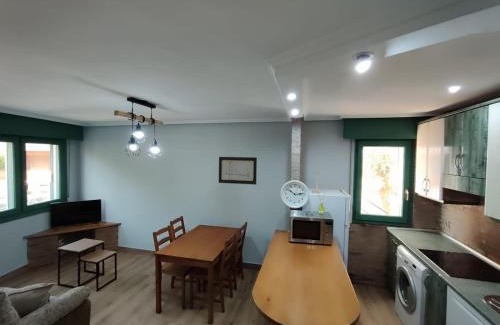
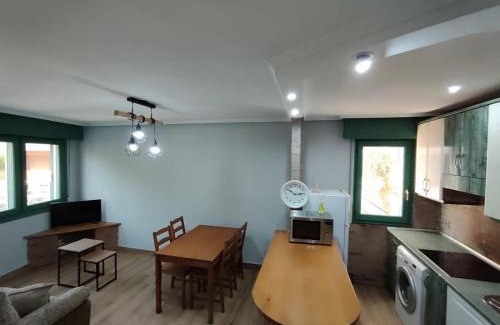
- wall art (237, 170)
